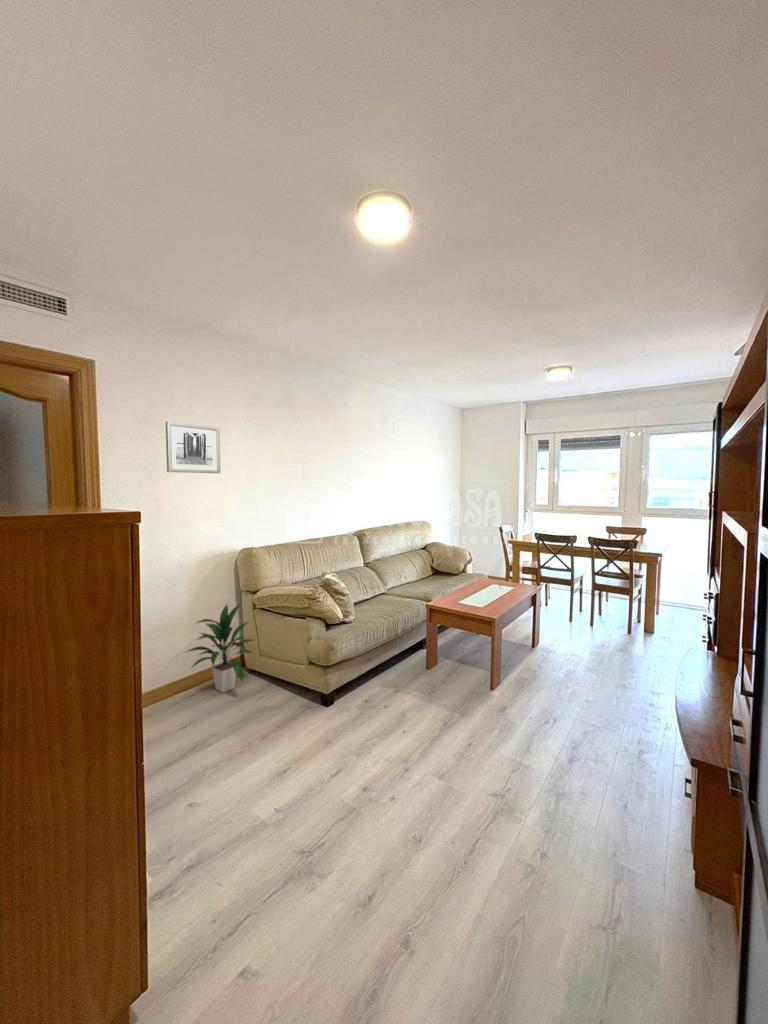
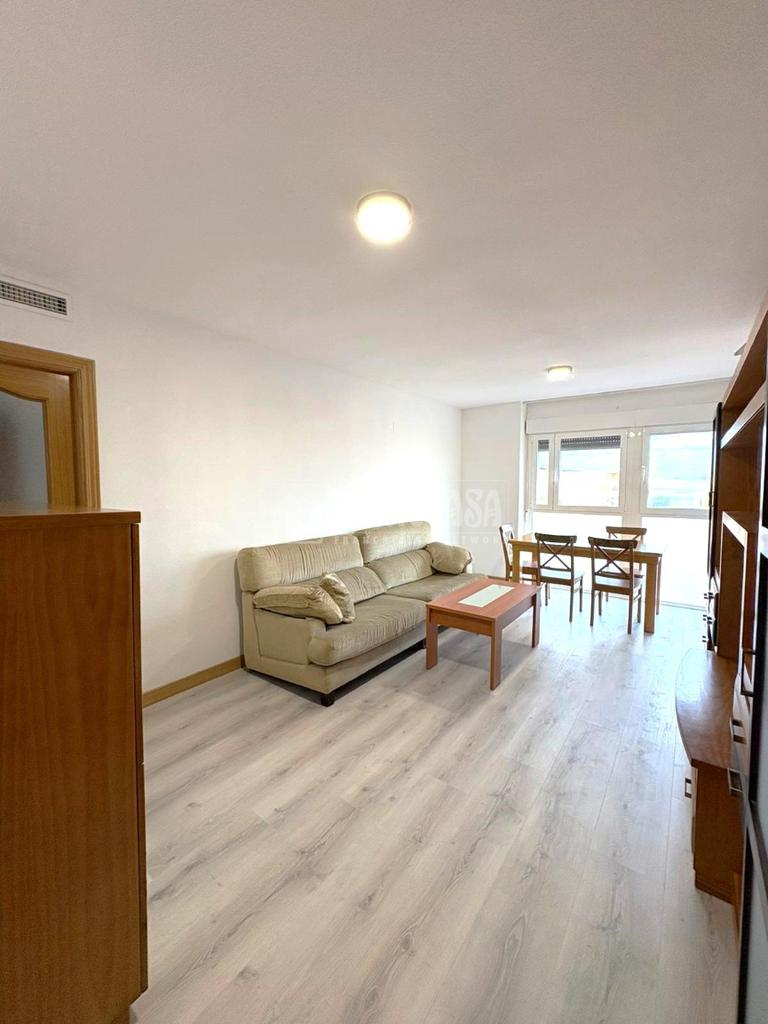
- indoor plant (224, 648)
- wall art (194, 448)
